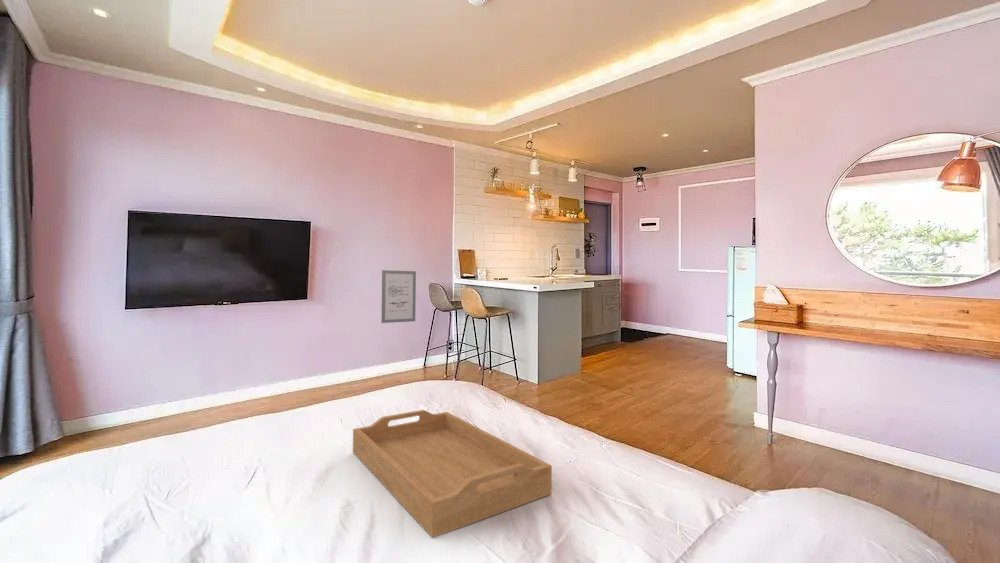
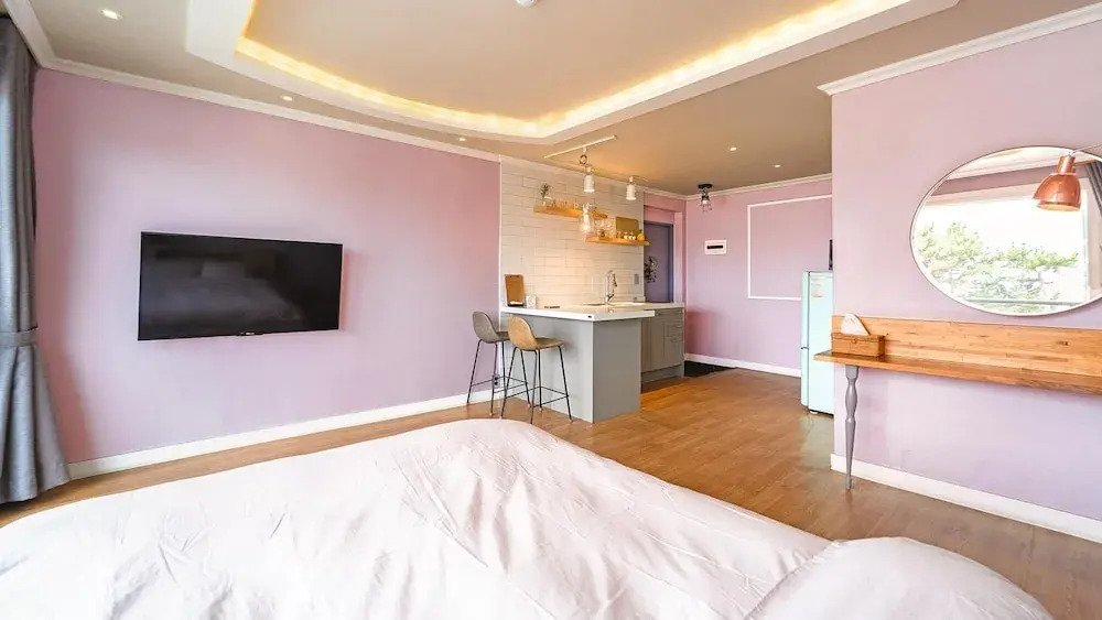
- serving tray (441, 454)
- wall art (399, 296)
